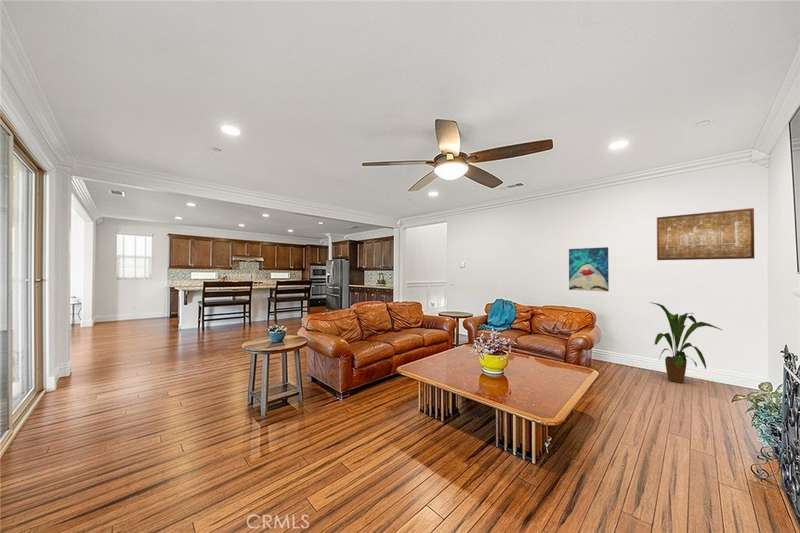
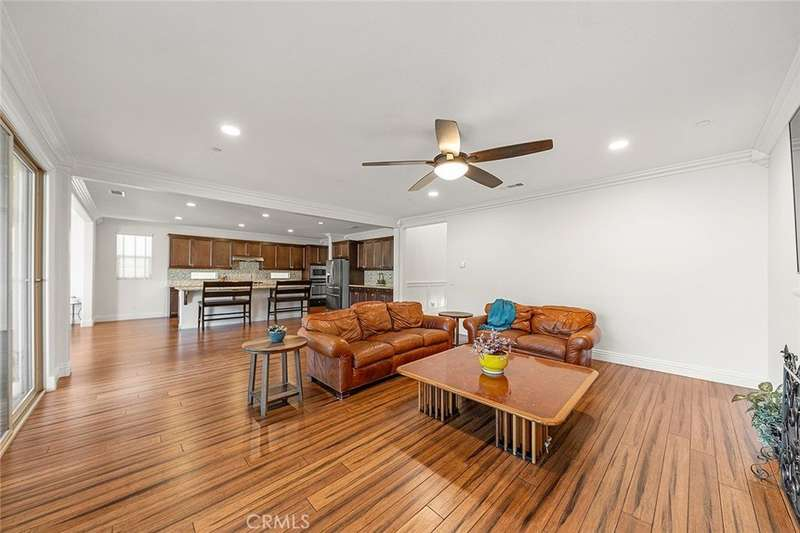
- wall art (701, 236)
- house plant (685, 343)
- wall art (587, 269)
